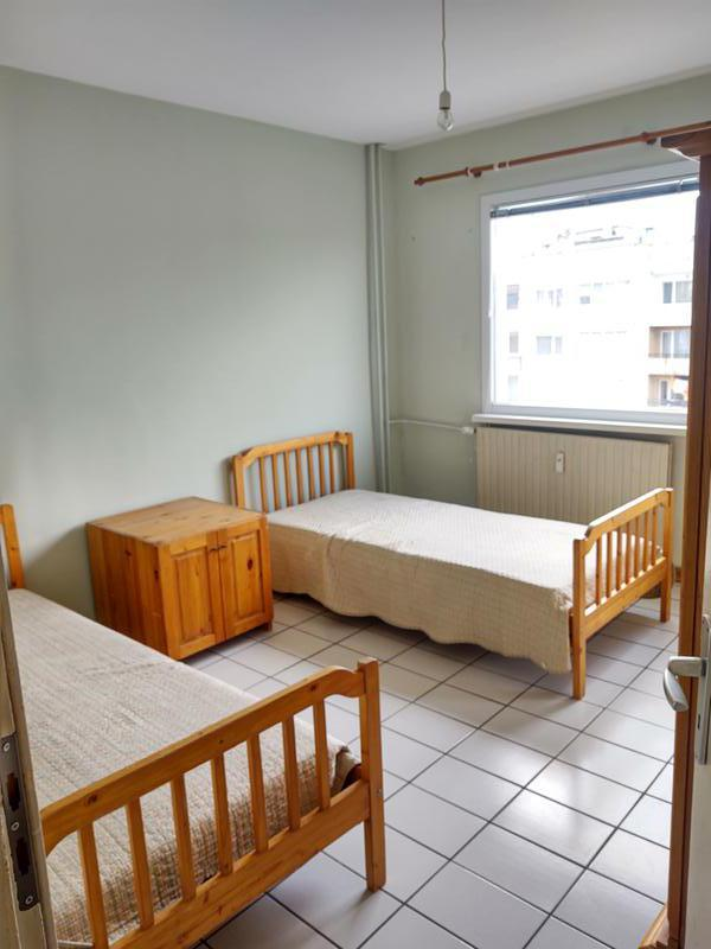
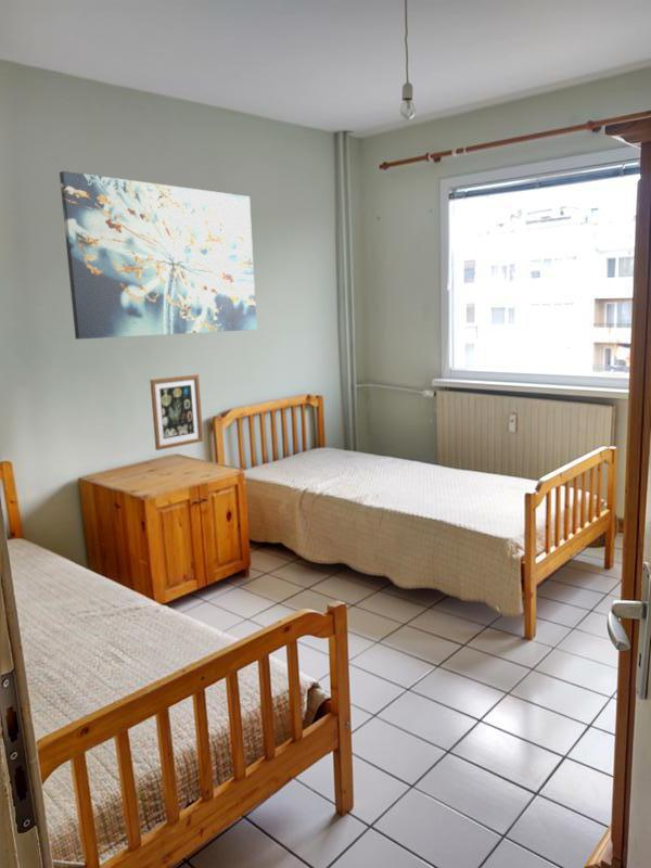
+ wall art (177, 411)
+ wall art (170, 260)
